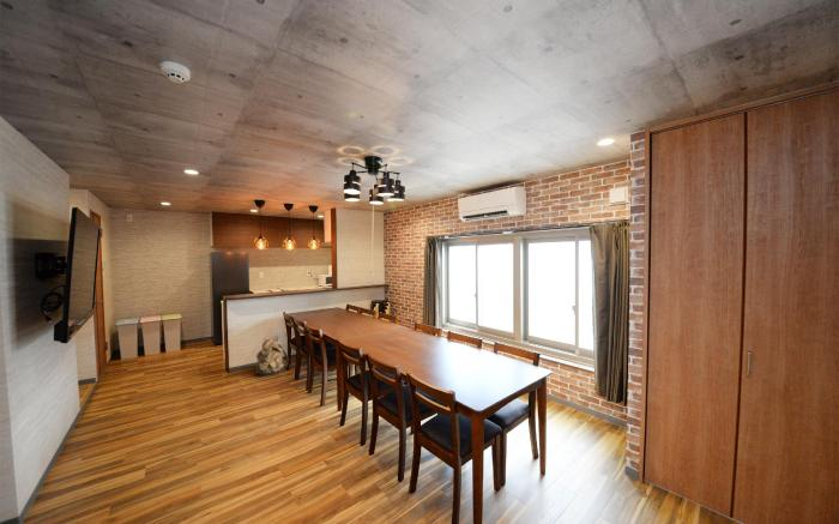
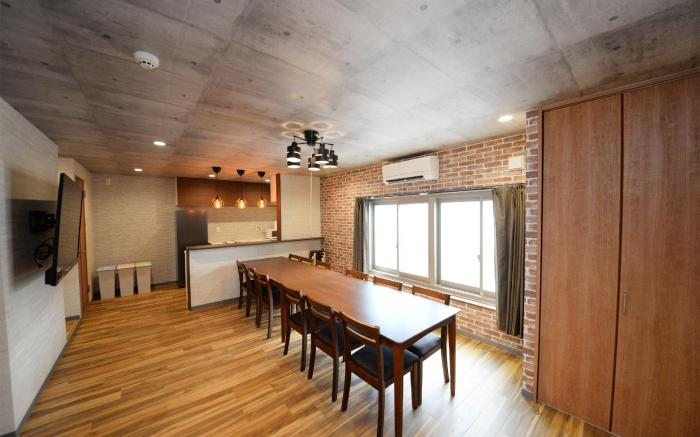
- backpack (271, 353)
